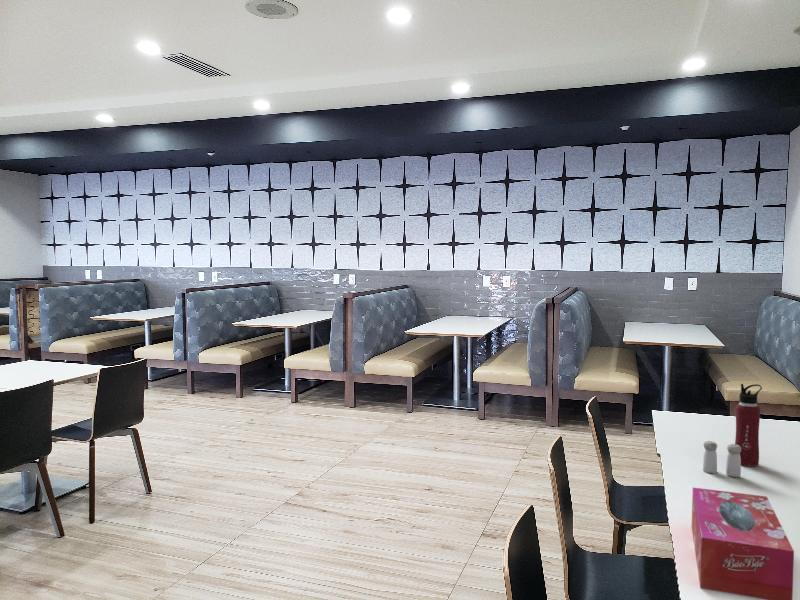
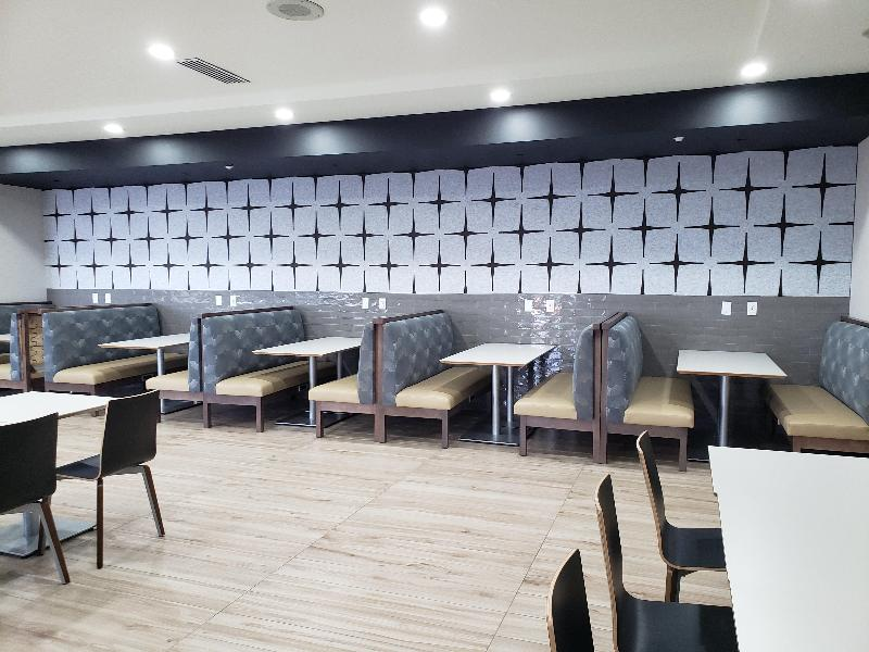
- salt and pepper shaker (716, 458)
- tissue box (736, 538)
- water bottle (747, 423)
